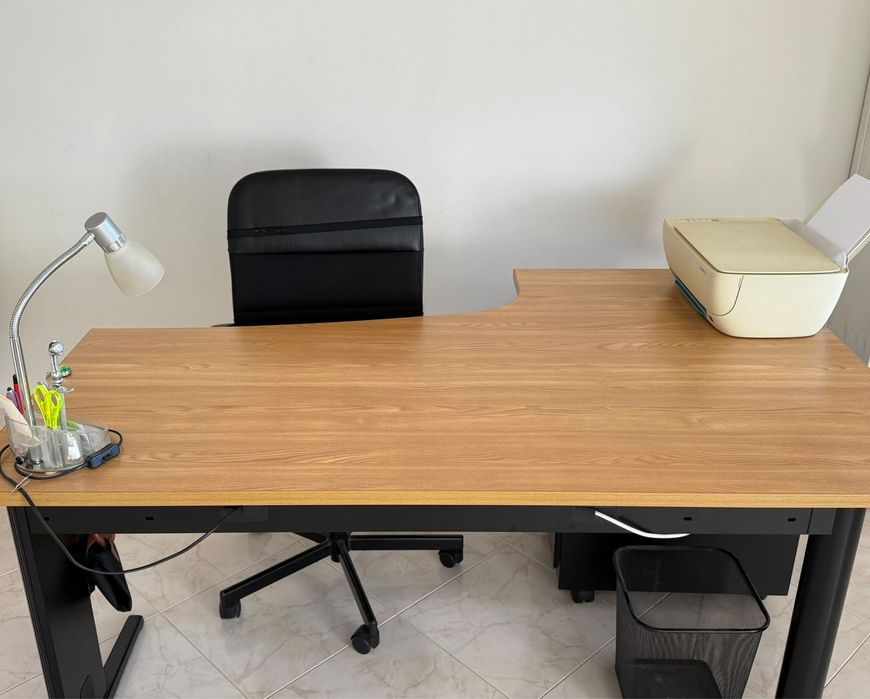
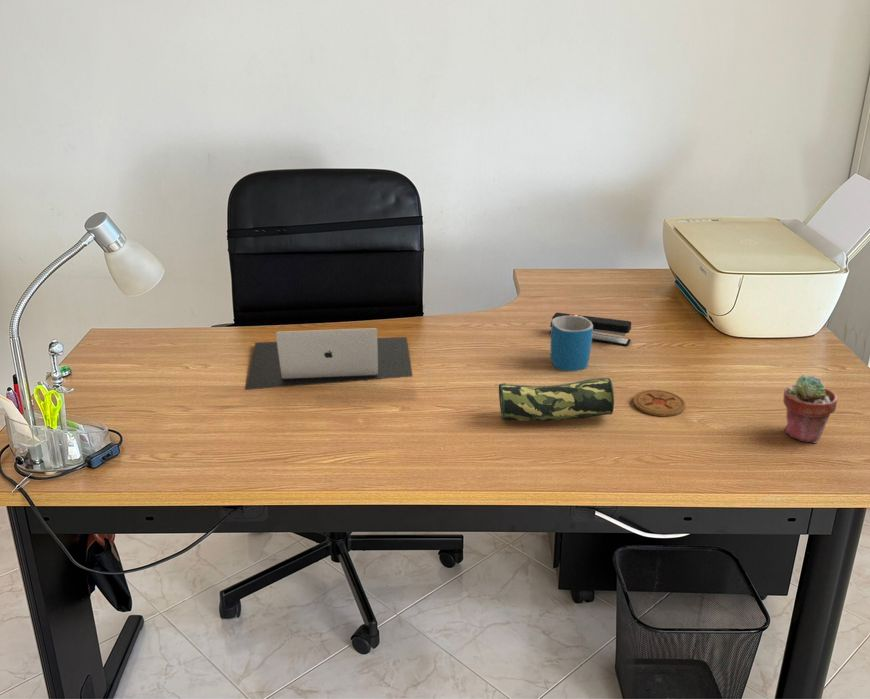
+ pencil case (552, 399)
+ stapler (593, 327)
+ potted succulent (808, 405)
+ laptop (328, 342)
+ coaster (658, 402)
+ mug (568, 340)
